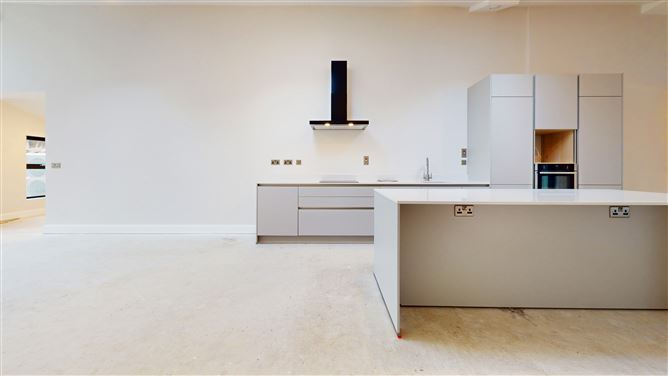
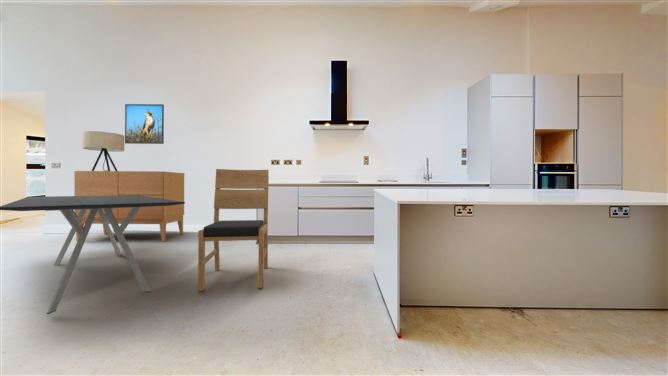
+ sideboard (131, 208)
+ dining table (87, 234)
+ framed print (144, 124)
+ chair (237, 222)
+ table lamp (104, 152)
